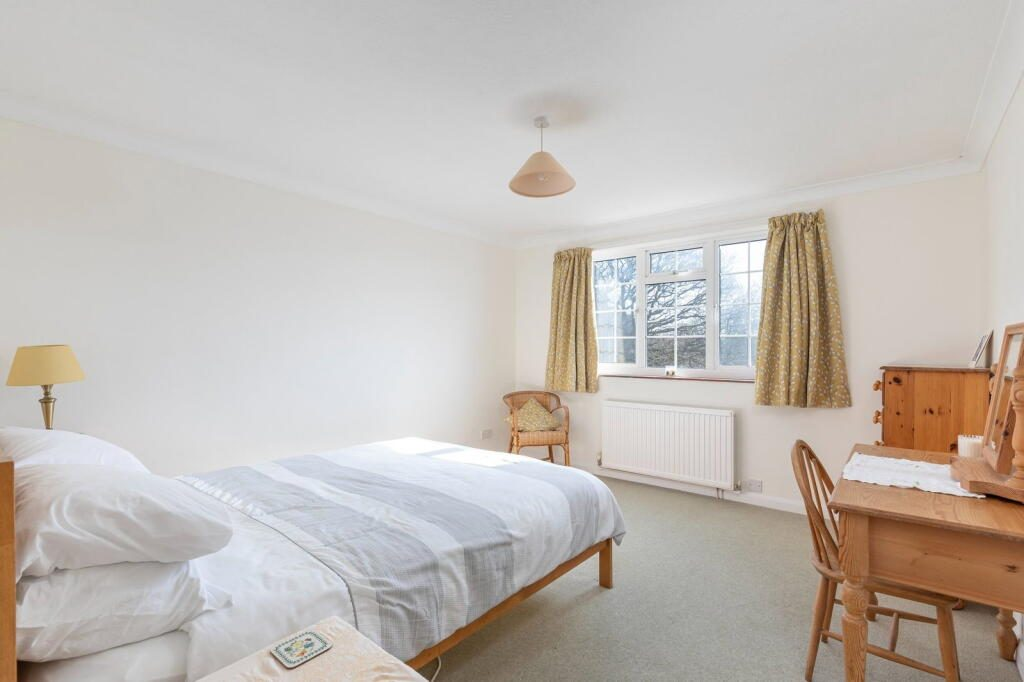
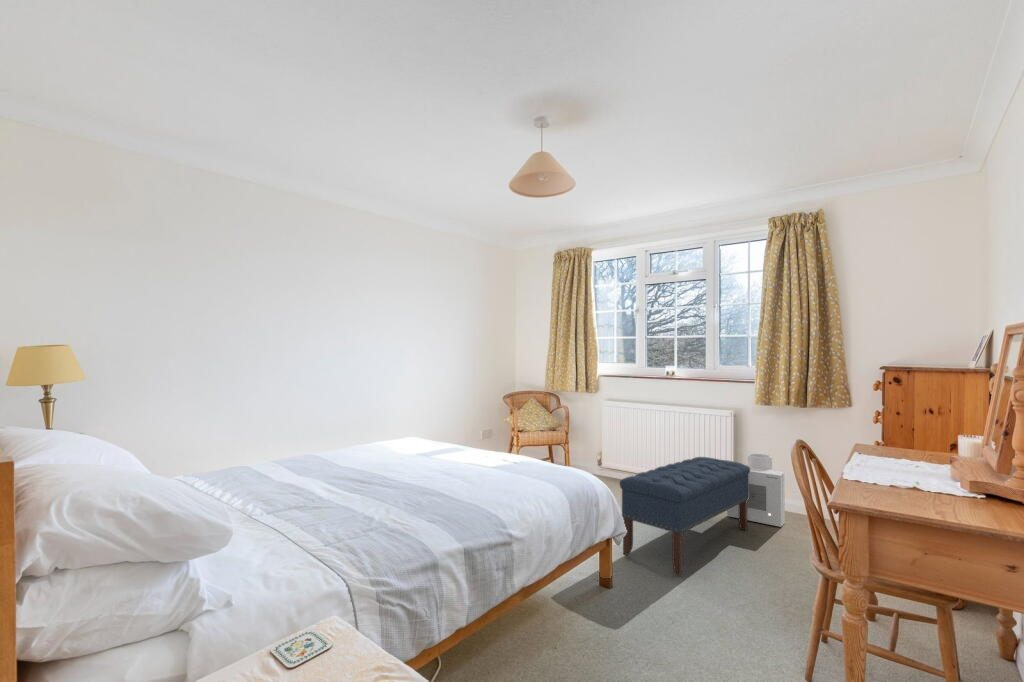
+ bench (689, 505)
+ air purifier (759, 485)
